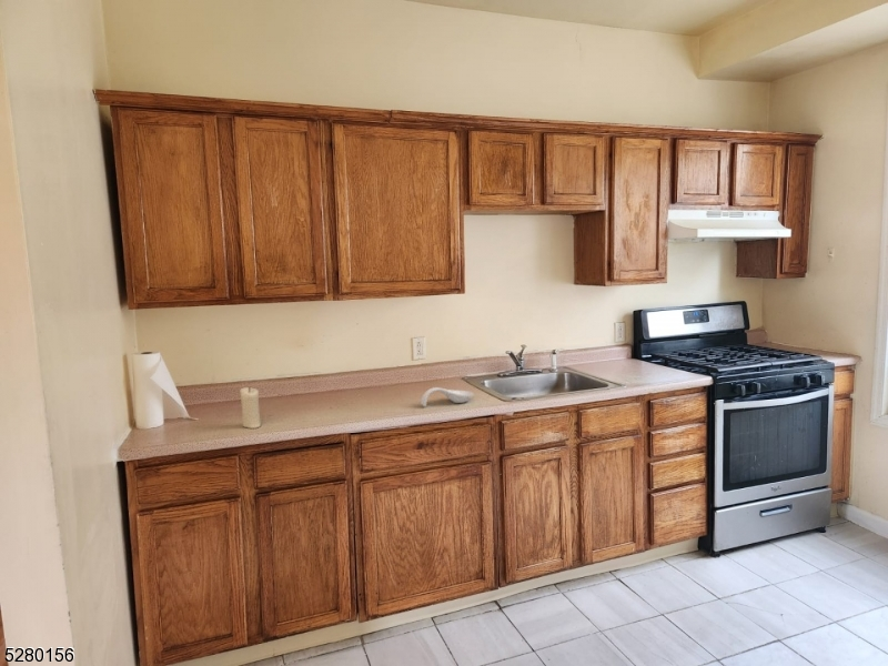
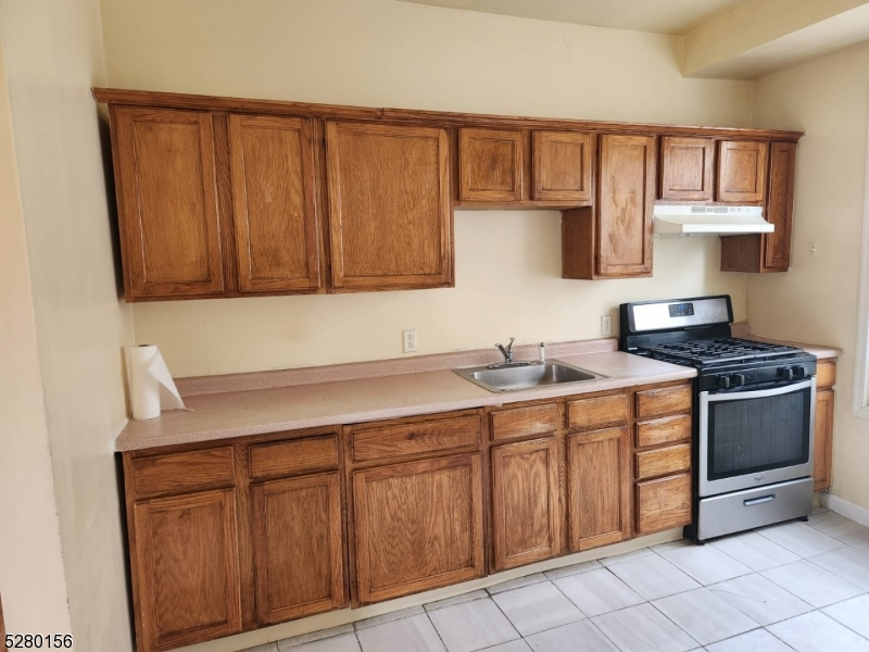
- spoon rest (447, 394)
- candle (251, 406)
